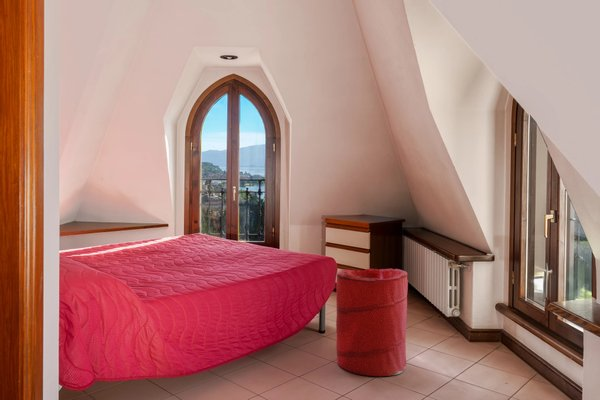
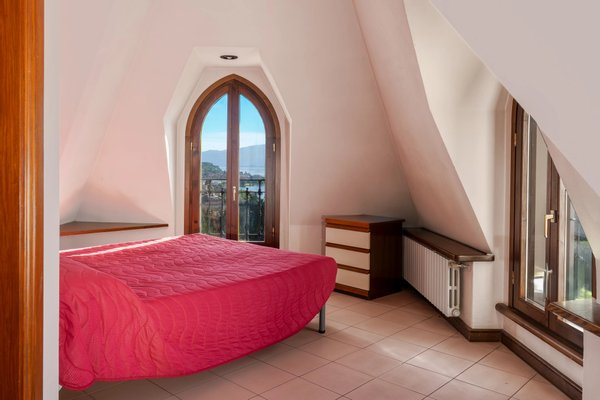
- laundry hamper (371, 315)
